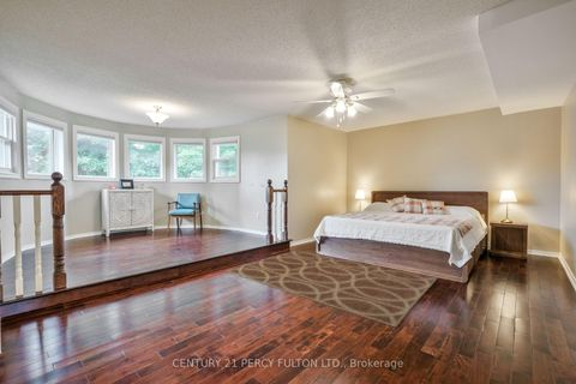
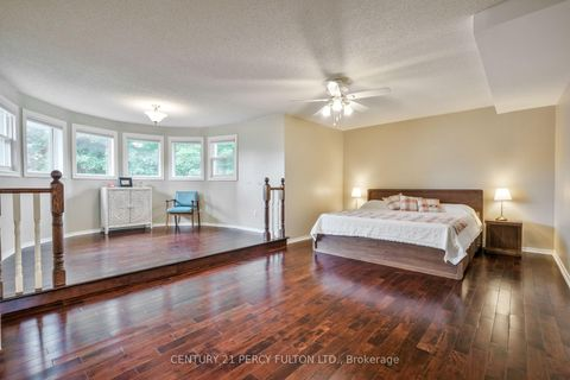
- rug (325, 274)
